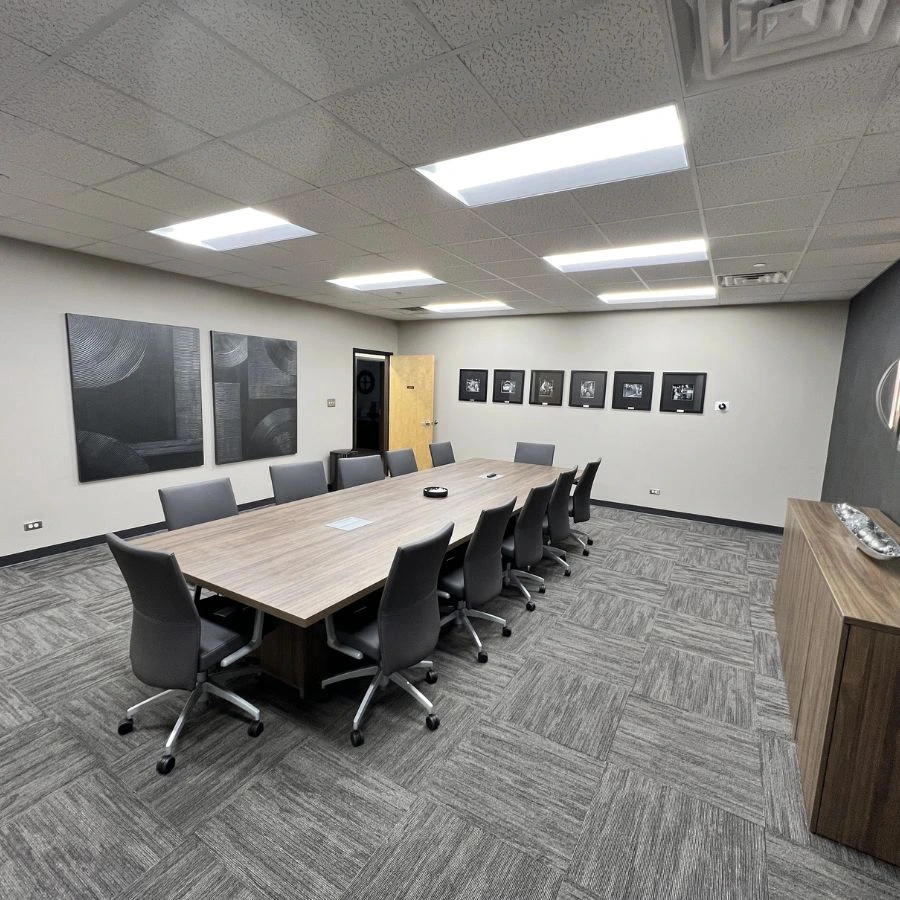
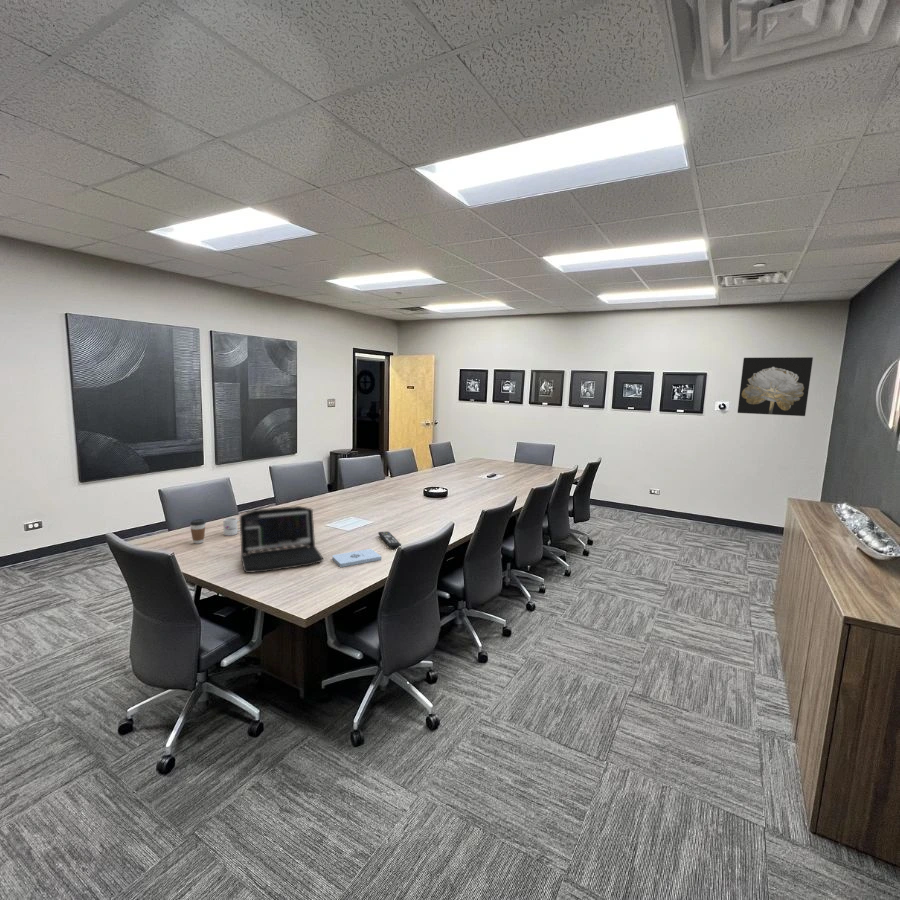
+ remote control (389, 539)
+ laptop (281, 537)
+ coffee cup (198, 531)
+ wall art (773, 386)
+ notepad (356, 557)
+ mug (233, 526)
